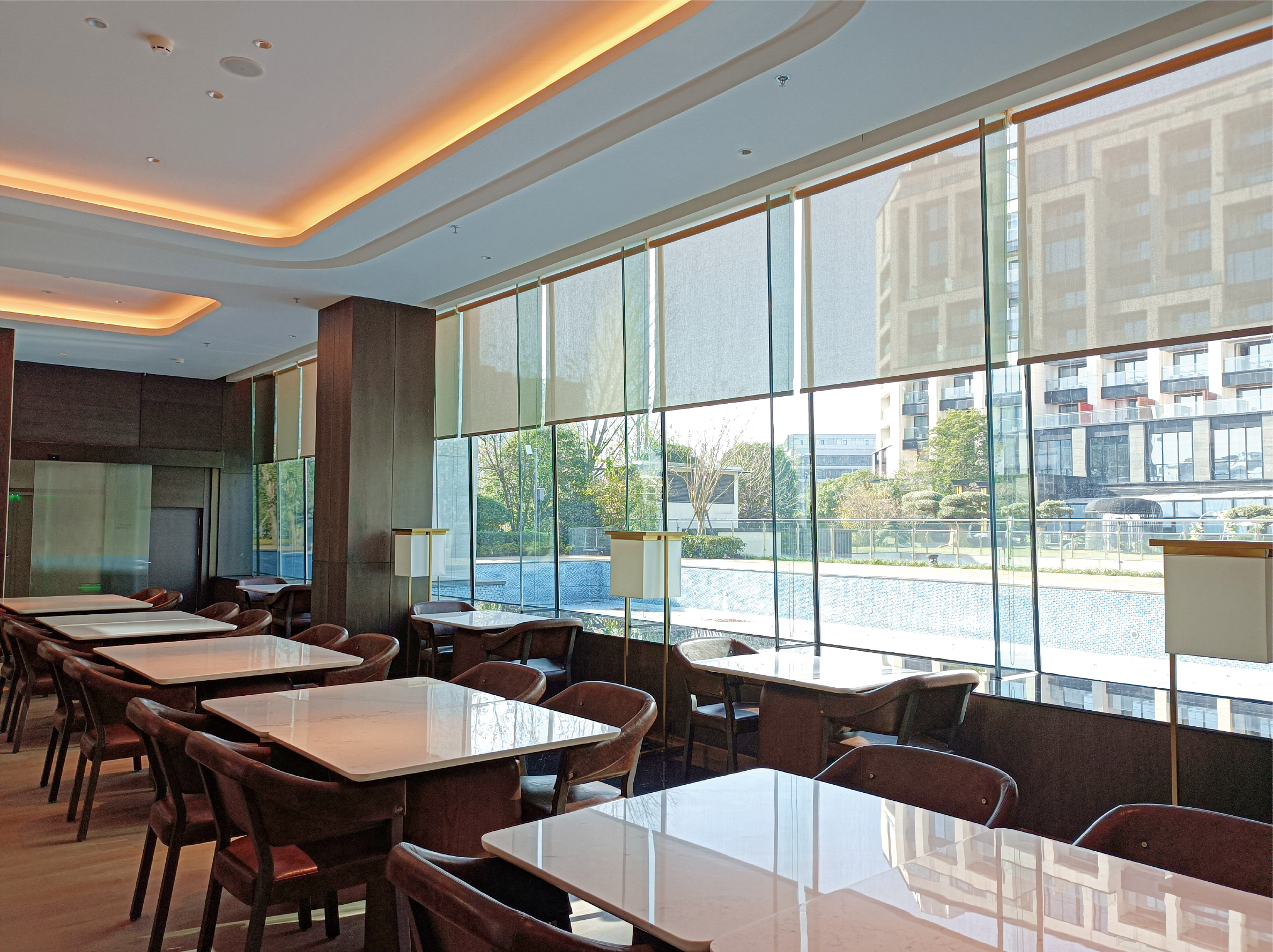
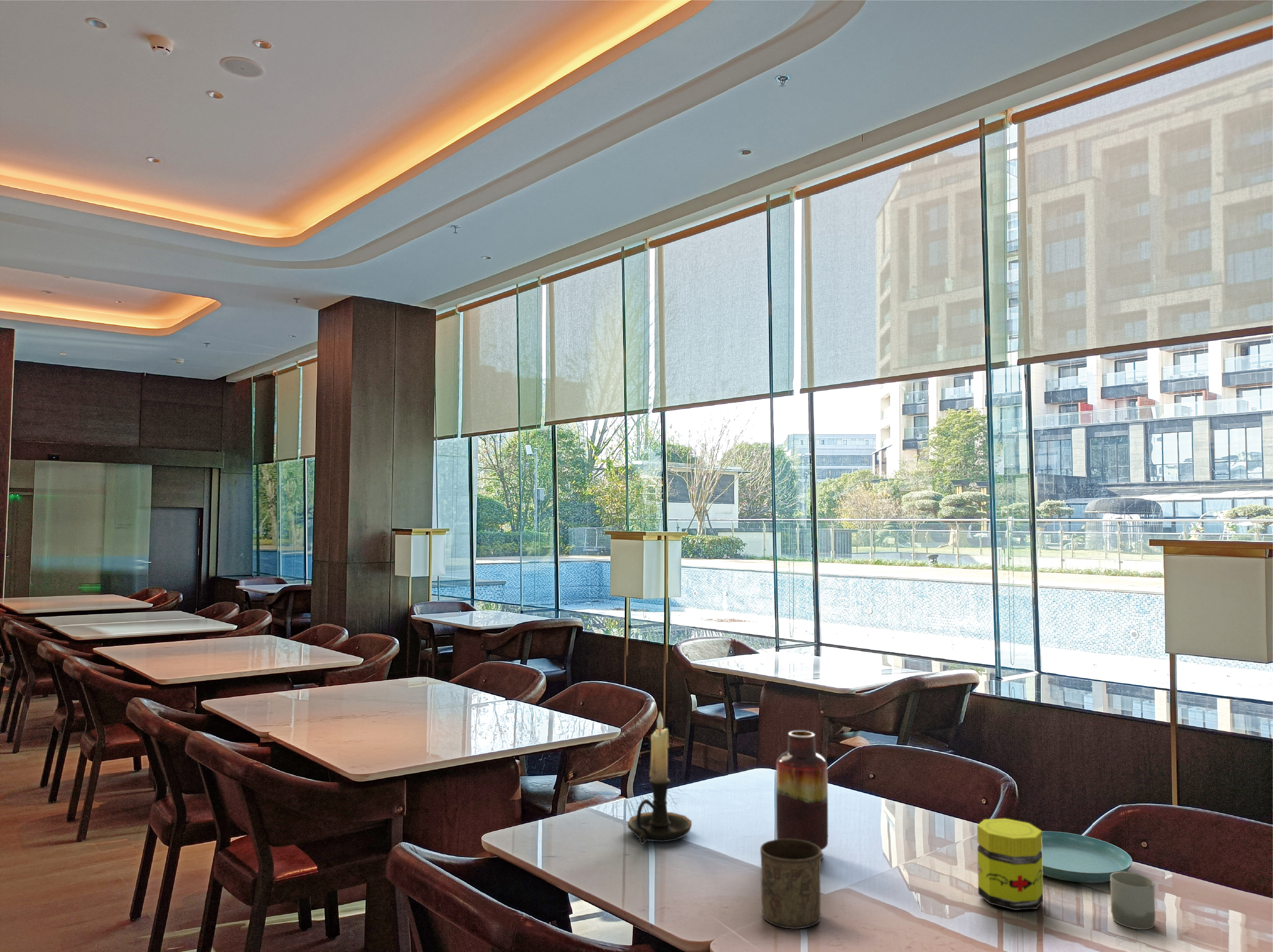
+ saucer (1068, 858)
+ jar (1010, 864)
+ cup (1130, 897)
+ cup (791, 882)
+ candle holder (655, 774)
+ vase (802, 794)
